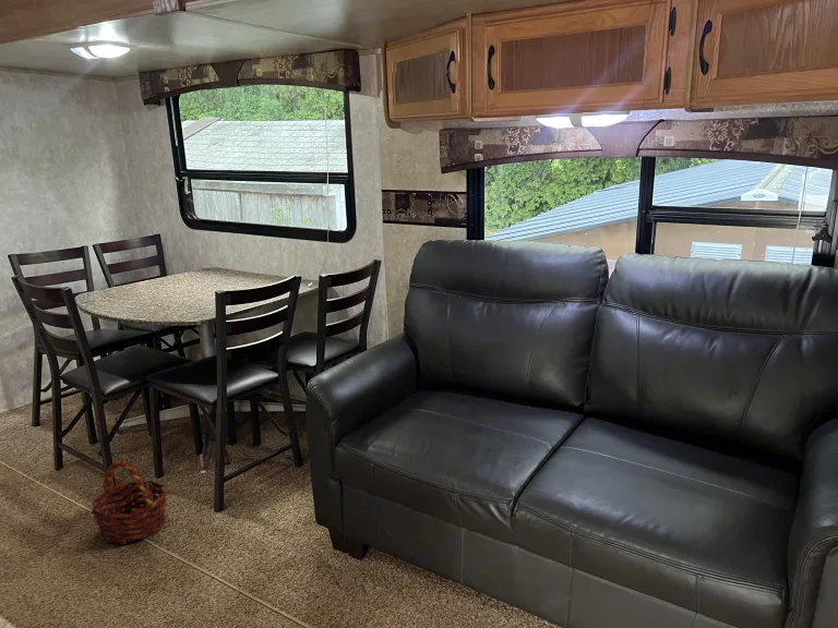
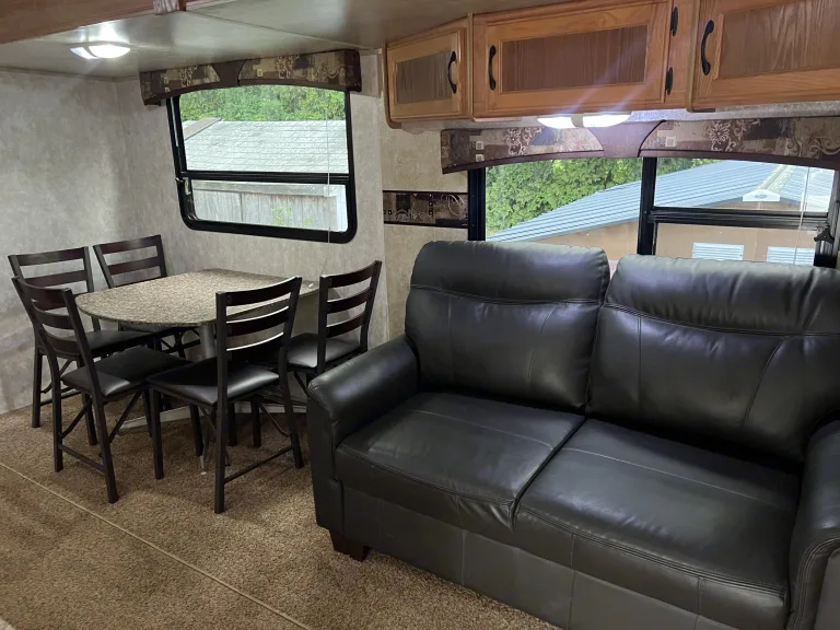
- basket (129, 494)
